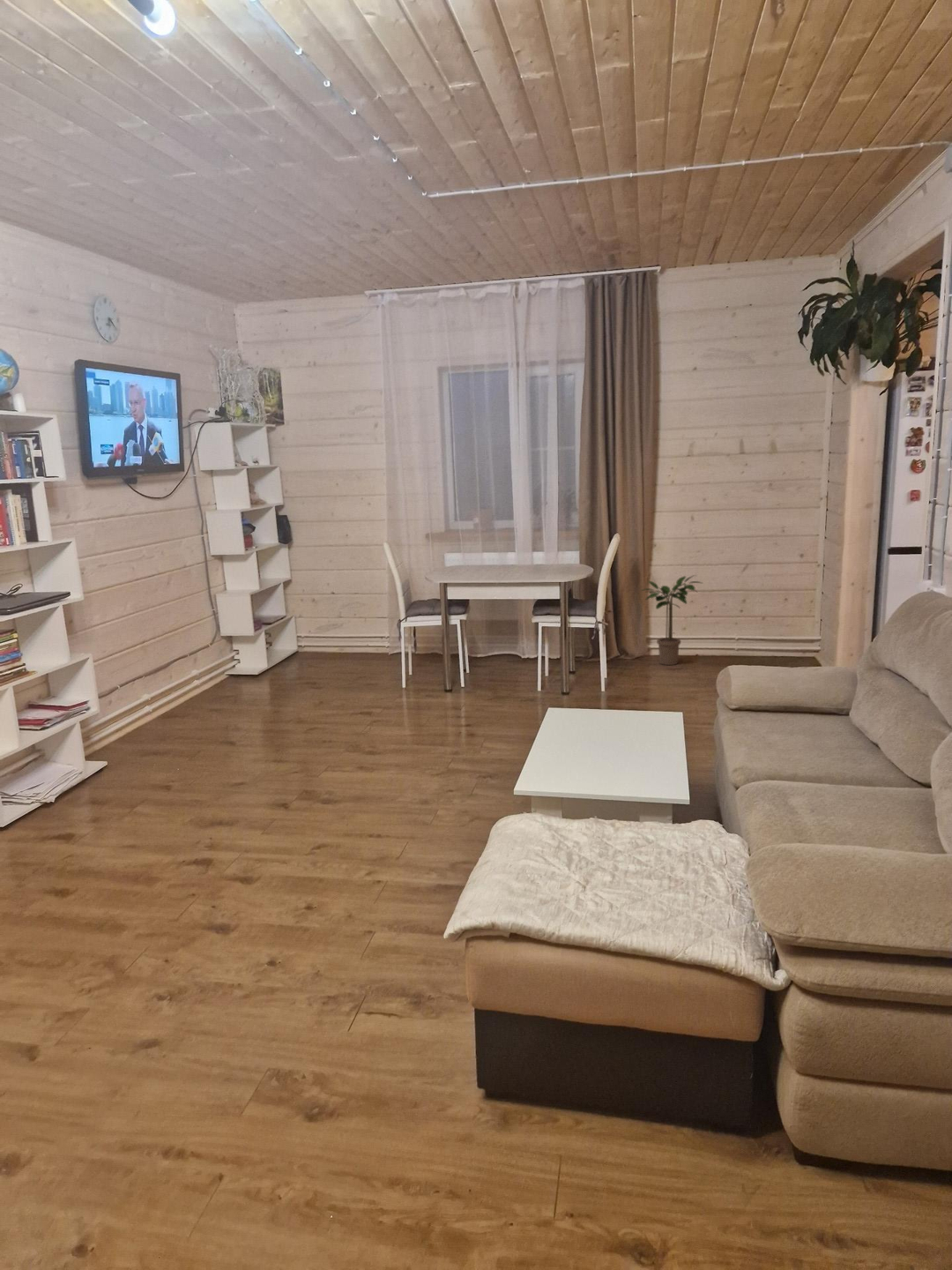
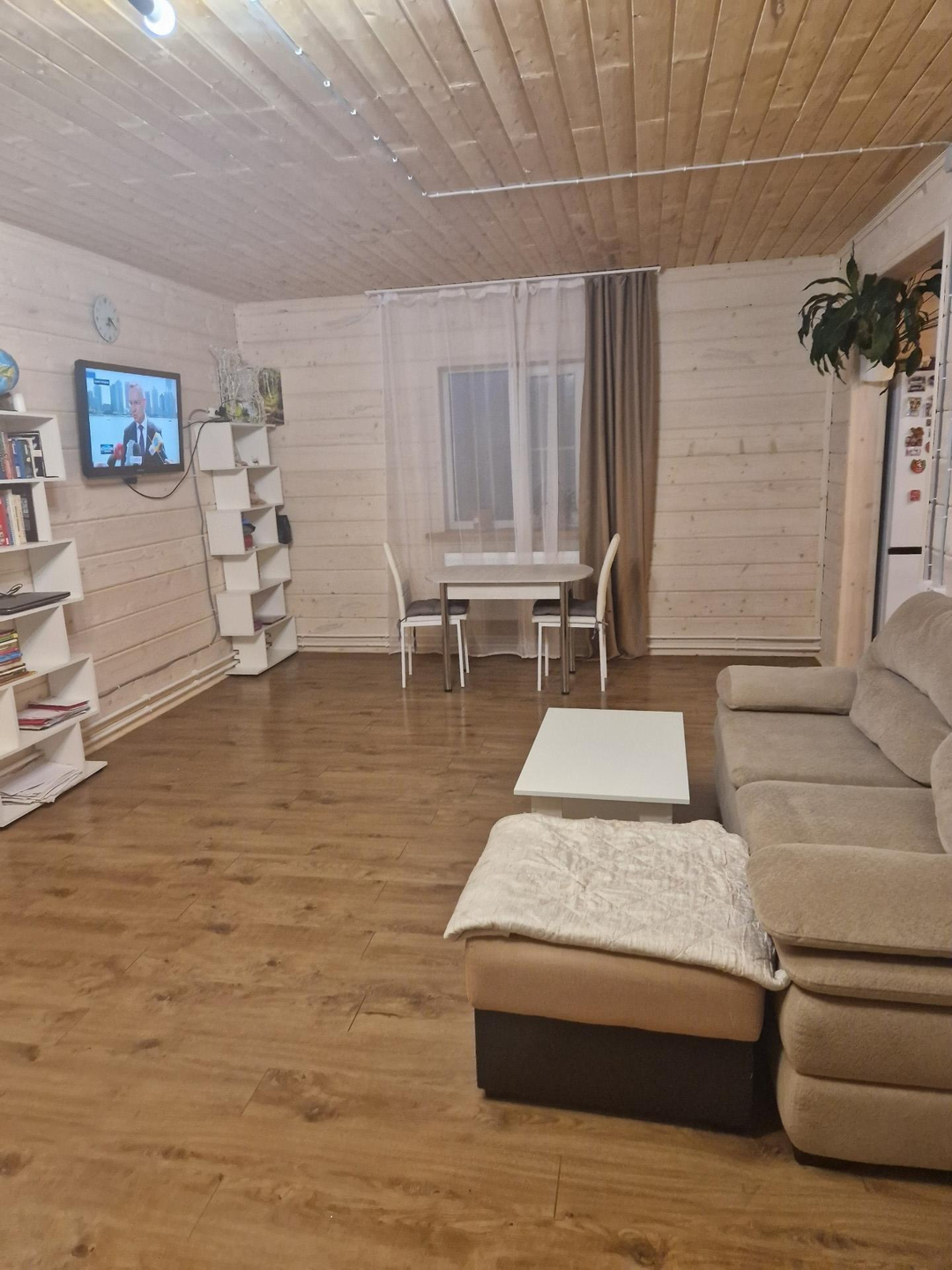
- potted plant (671, 617)
